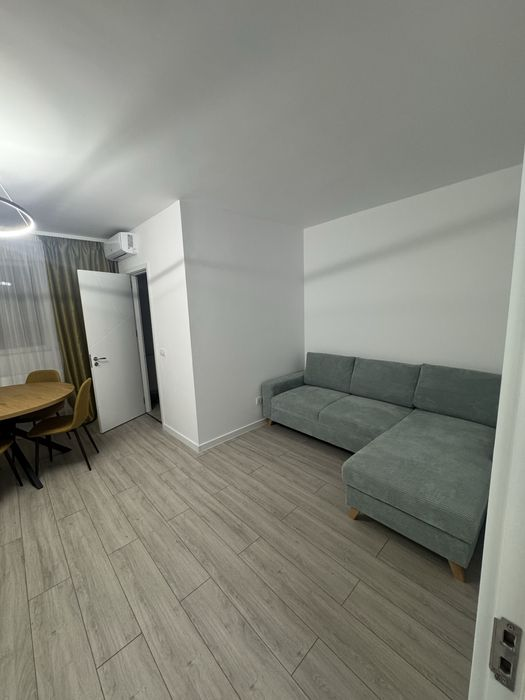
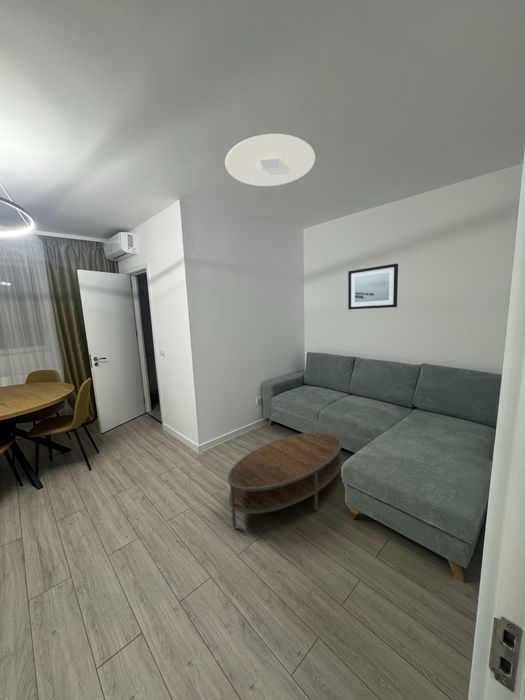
+ ceiling light (269, 159)
+ wall art (371, 288)
+ coffee table (290, 473)
